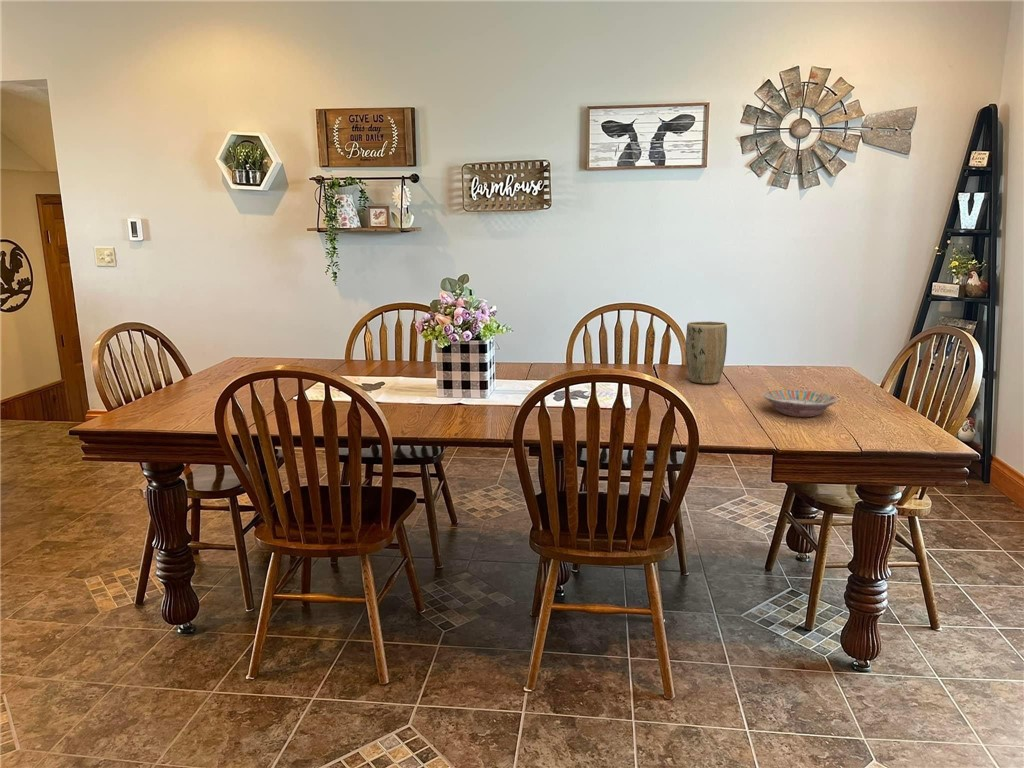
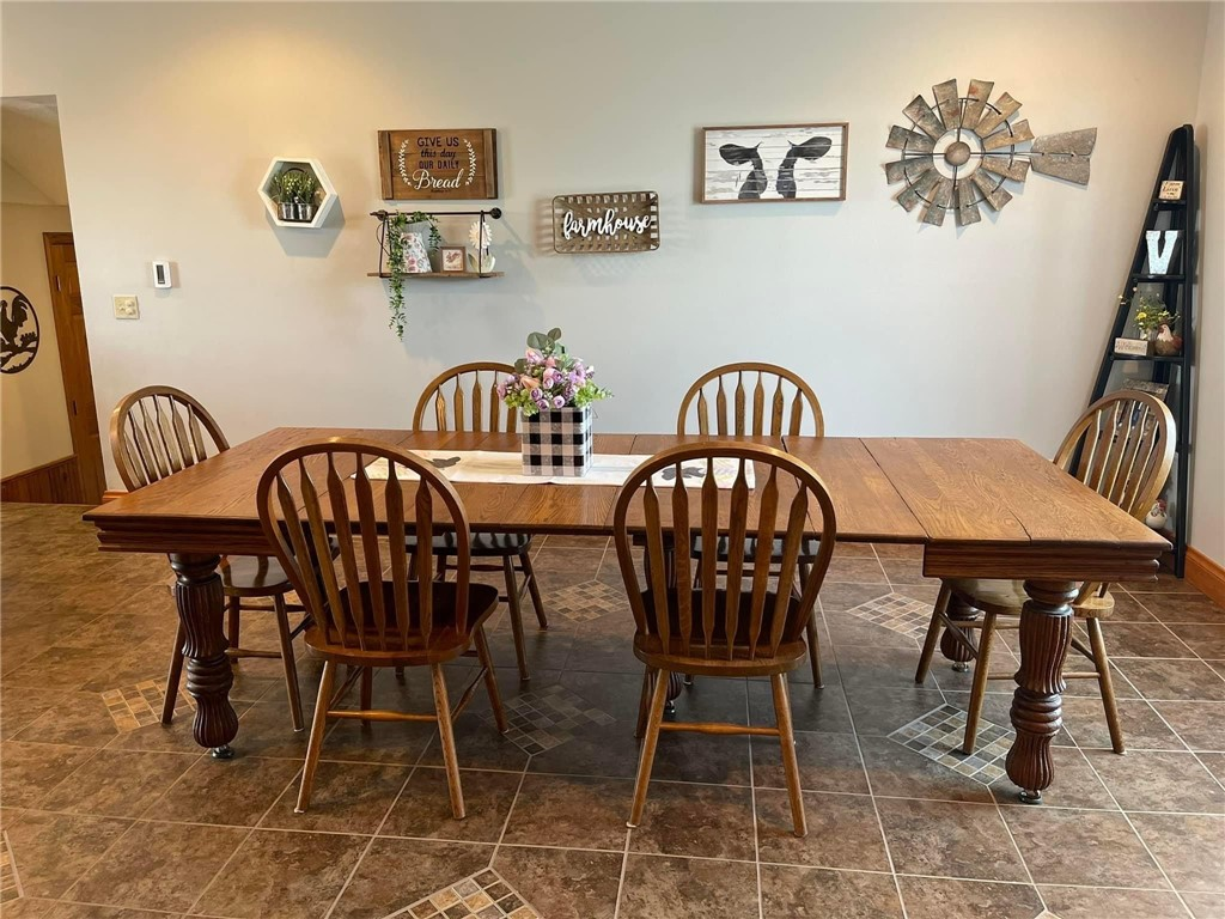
- plant pot (705, 352)
- bowl (799, 404)
